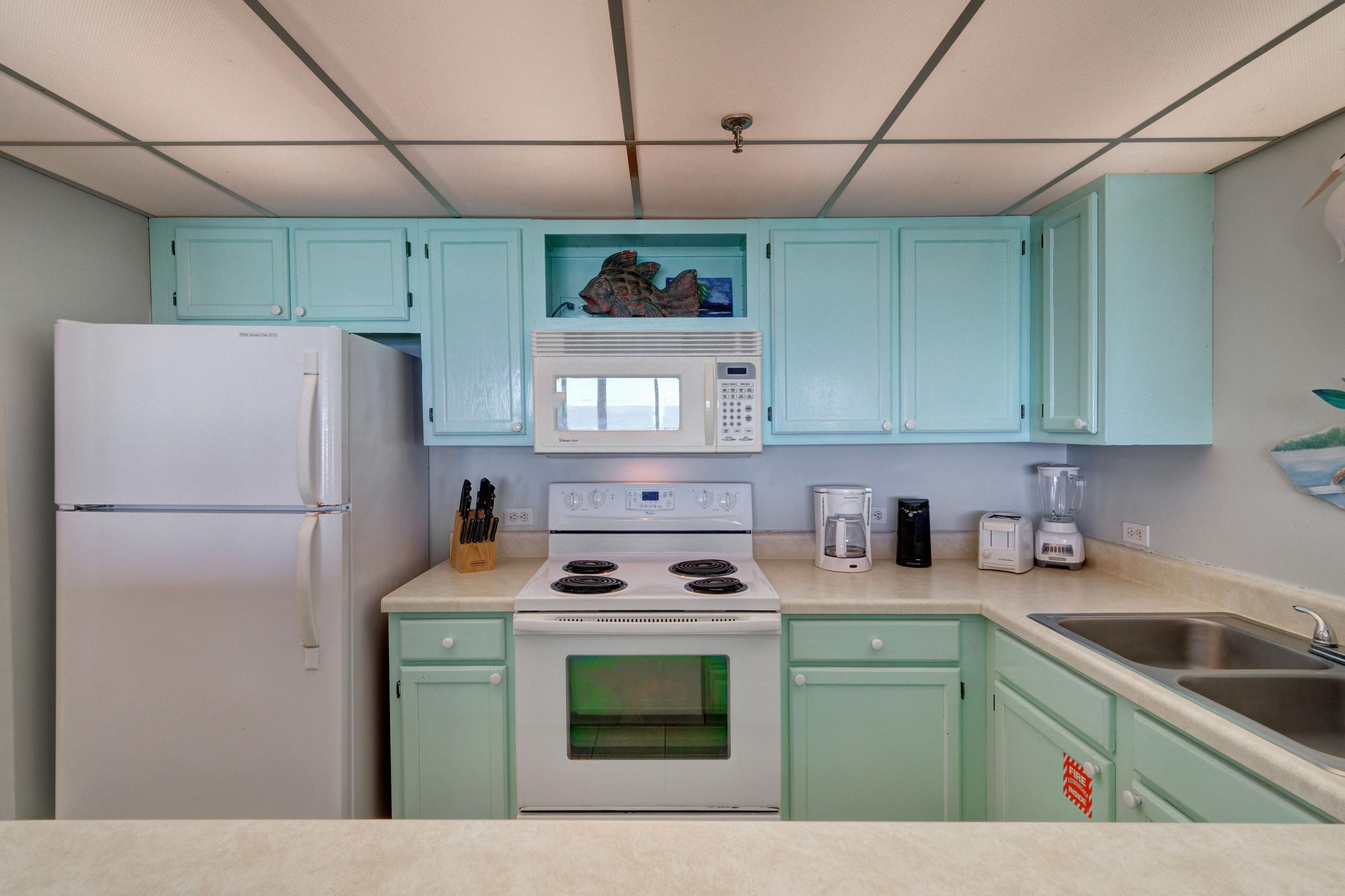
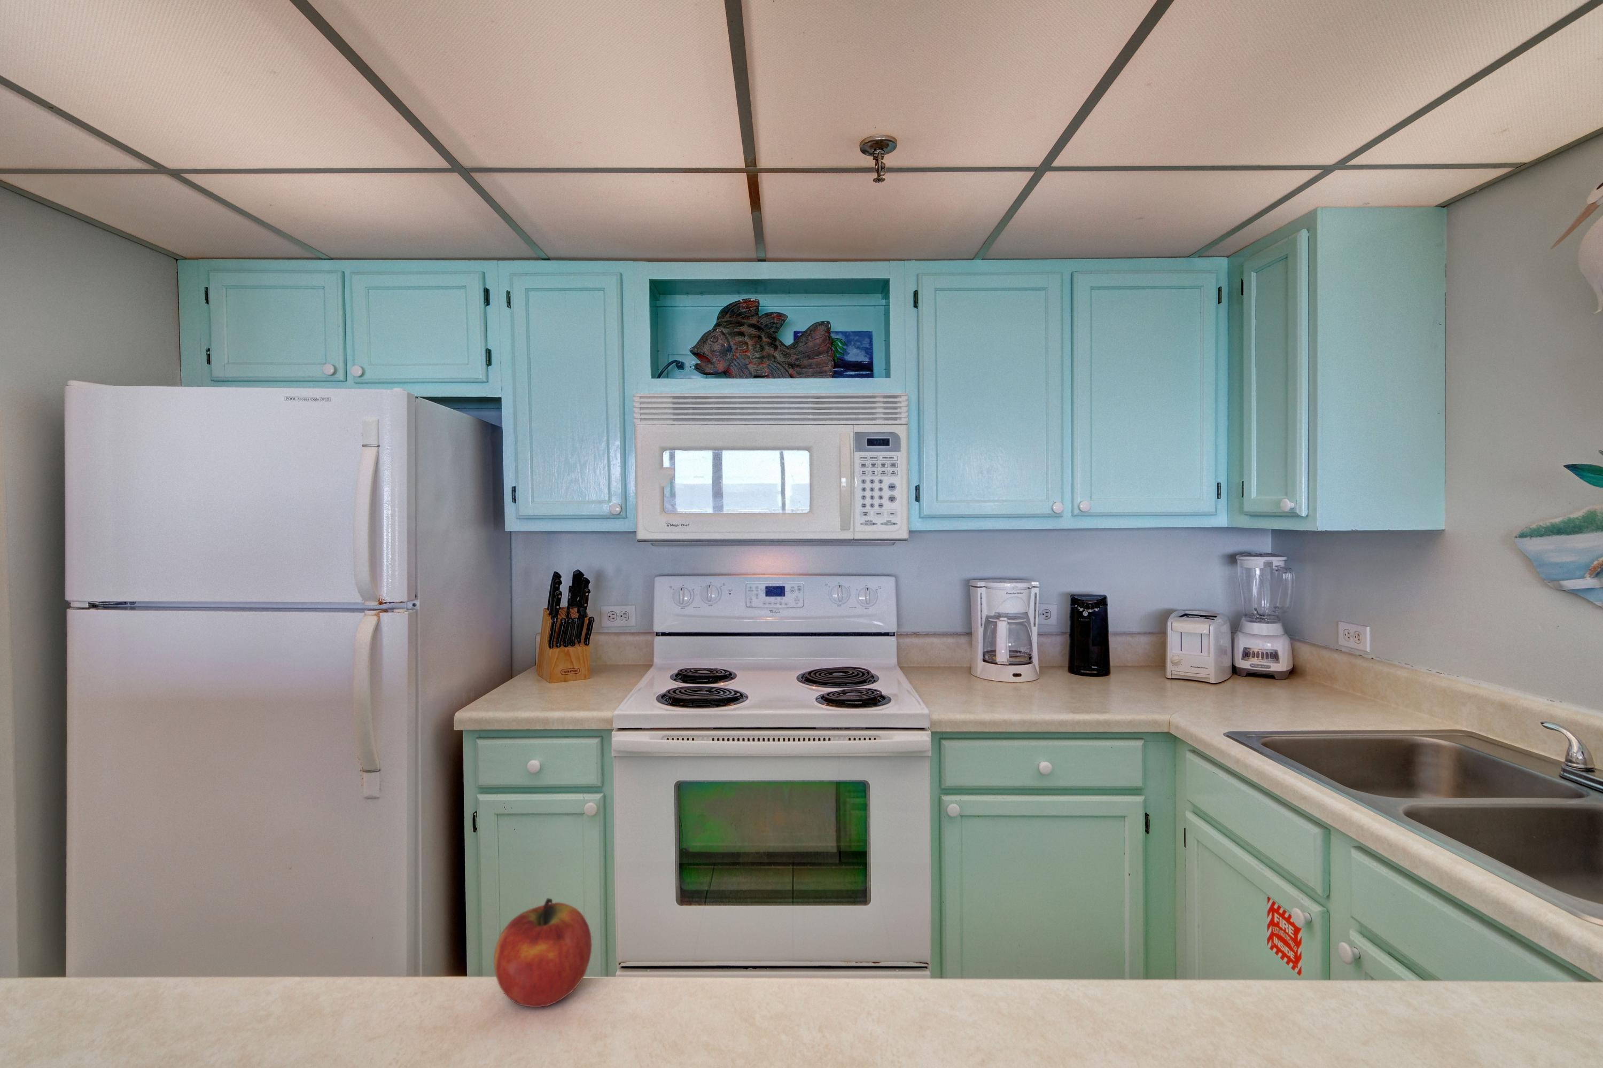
+ fruit (543, 949)
